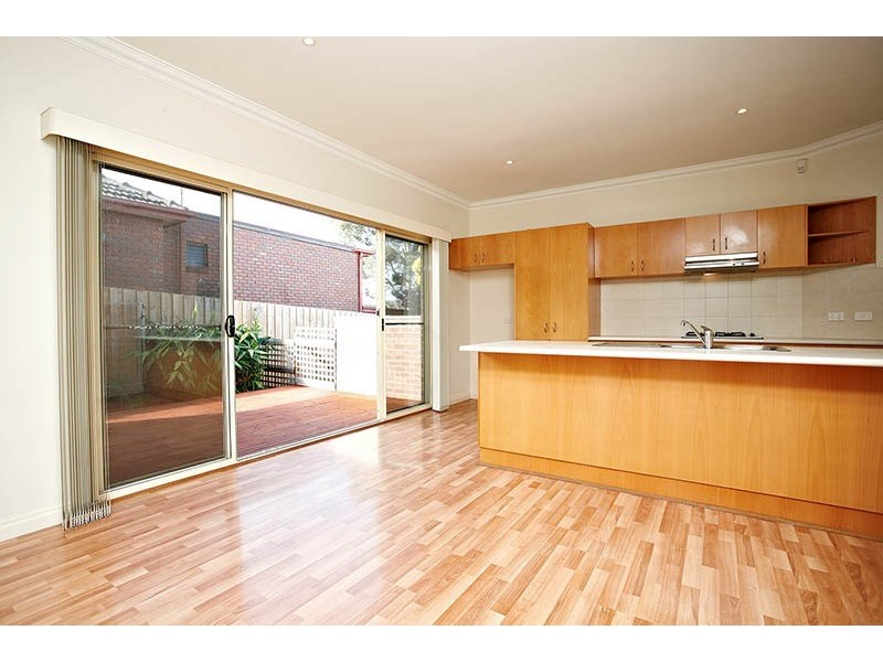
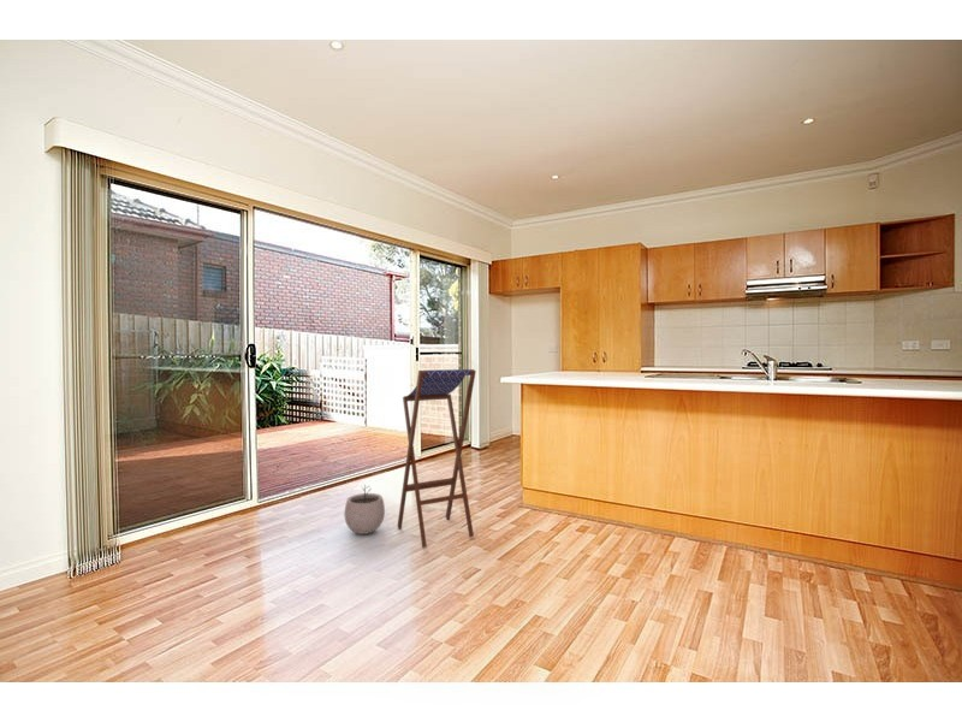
+ plant pot (364, 507)
+ stool (455, 446)
